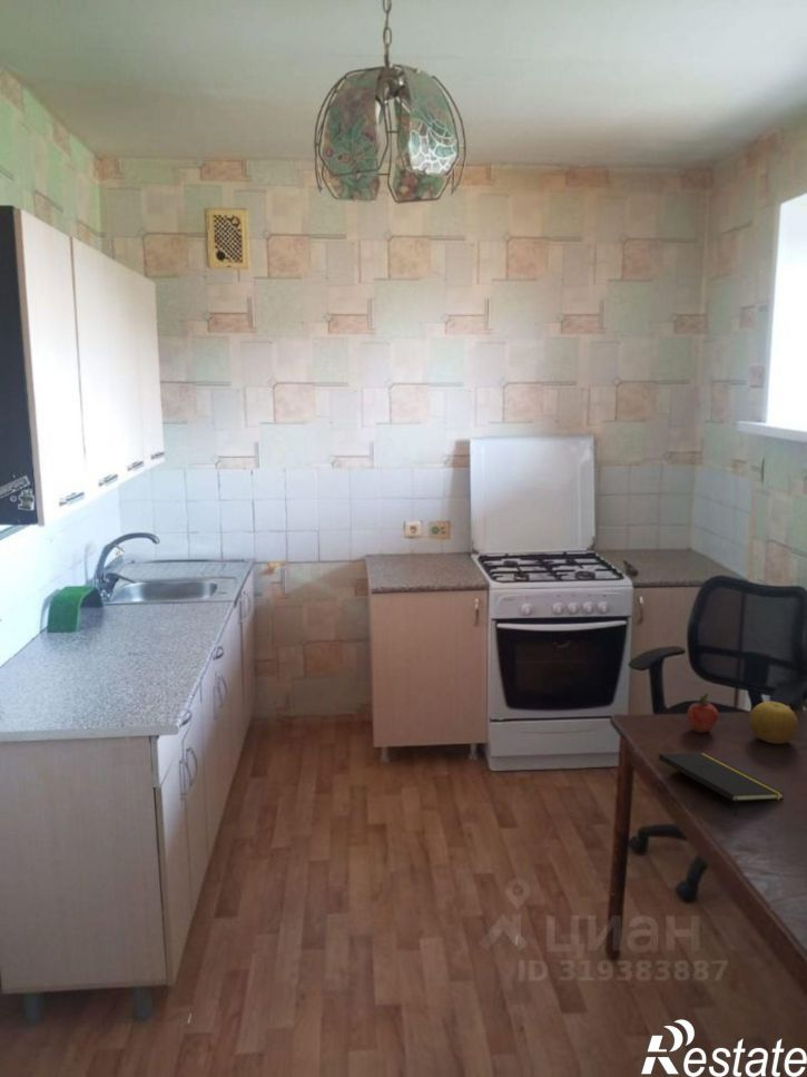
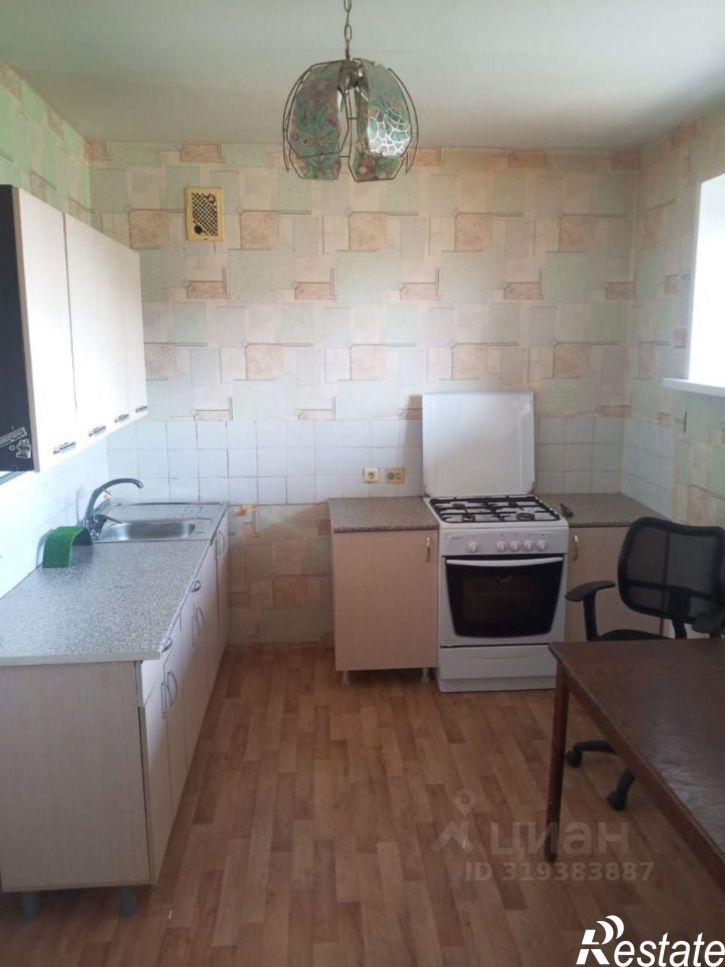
- fruit (702, 712)
- notepad (719, 775)
- fruit (772, 722)
